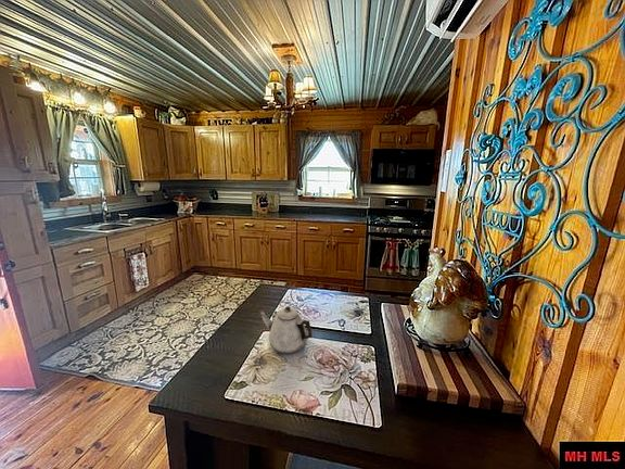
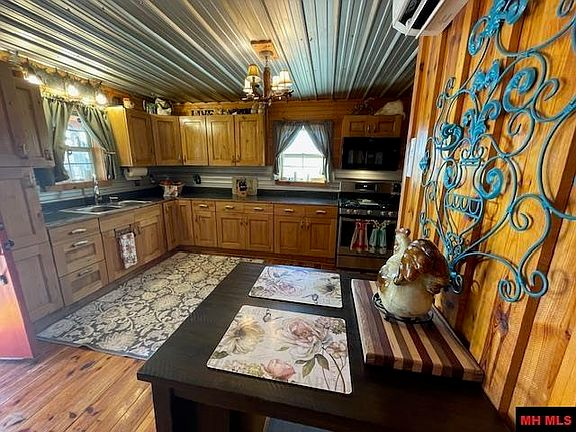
- teapot (284, 325)
